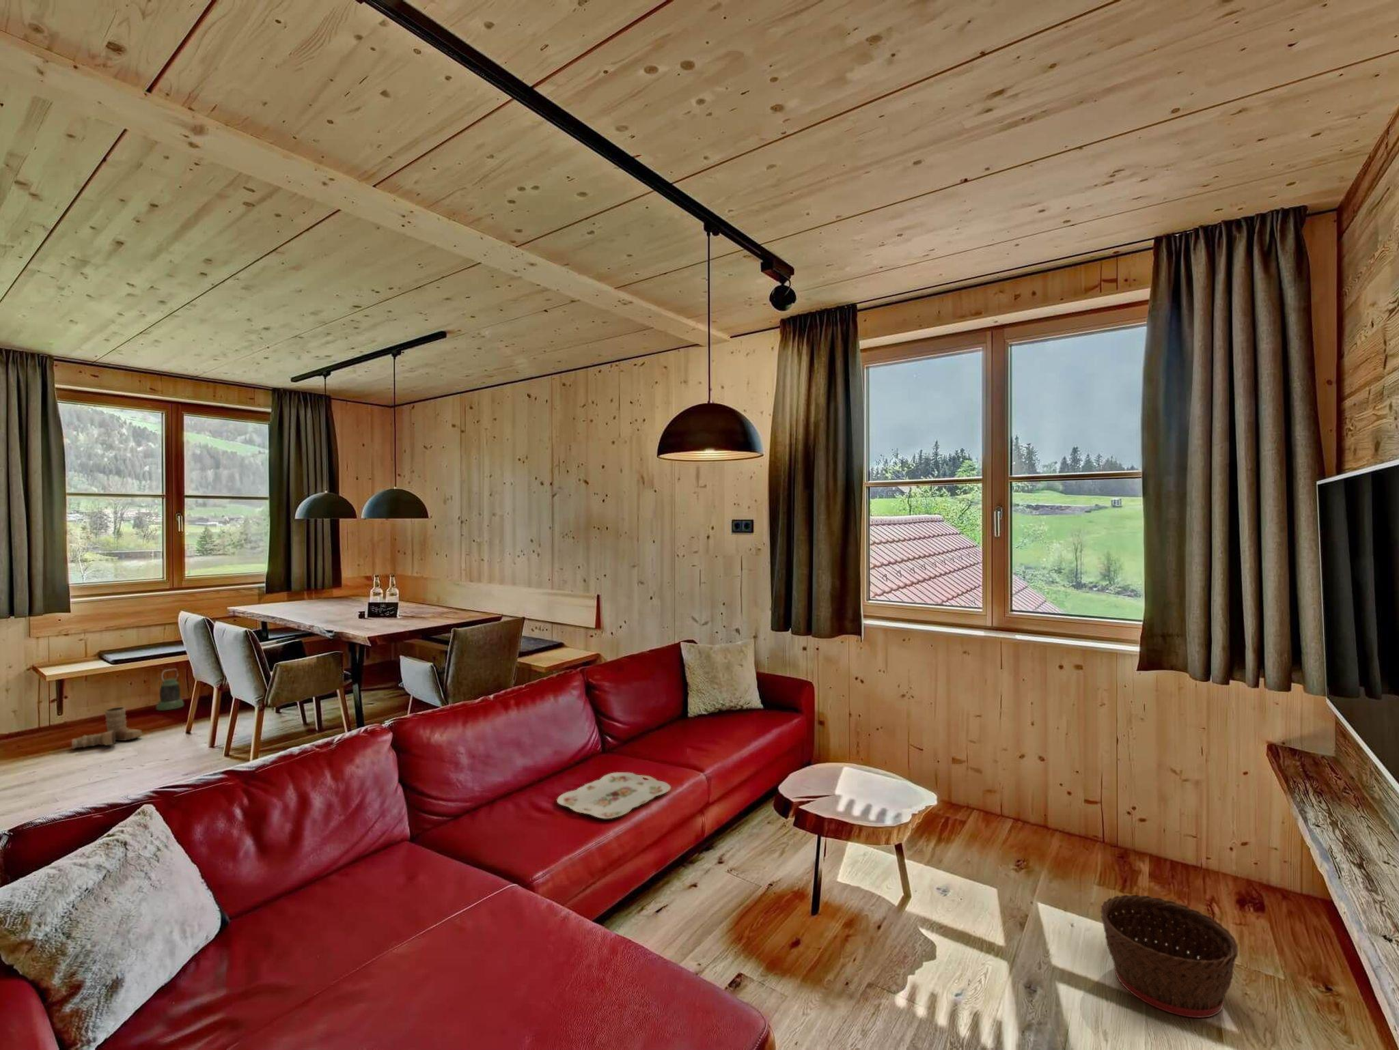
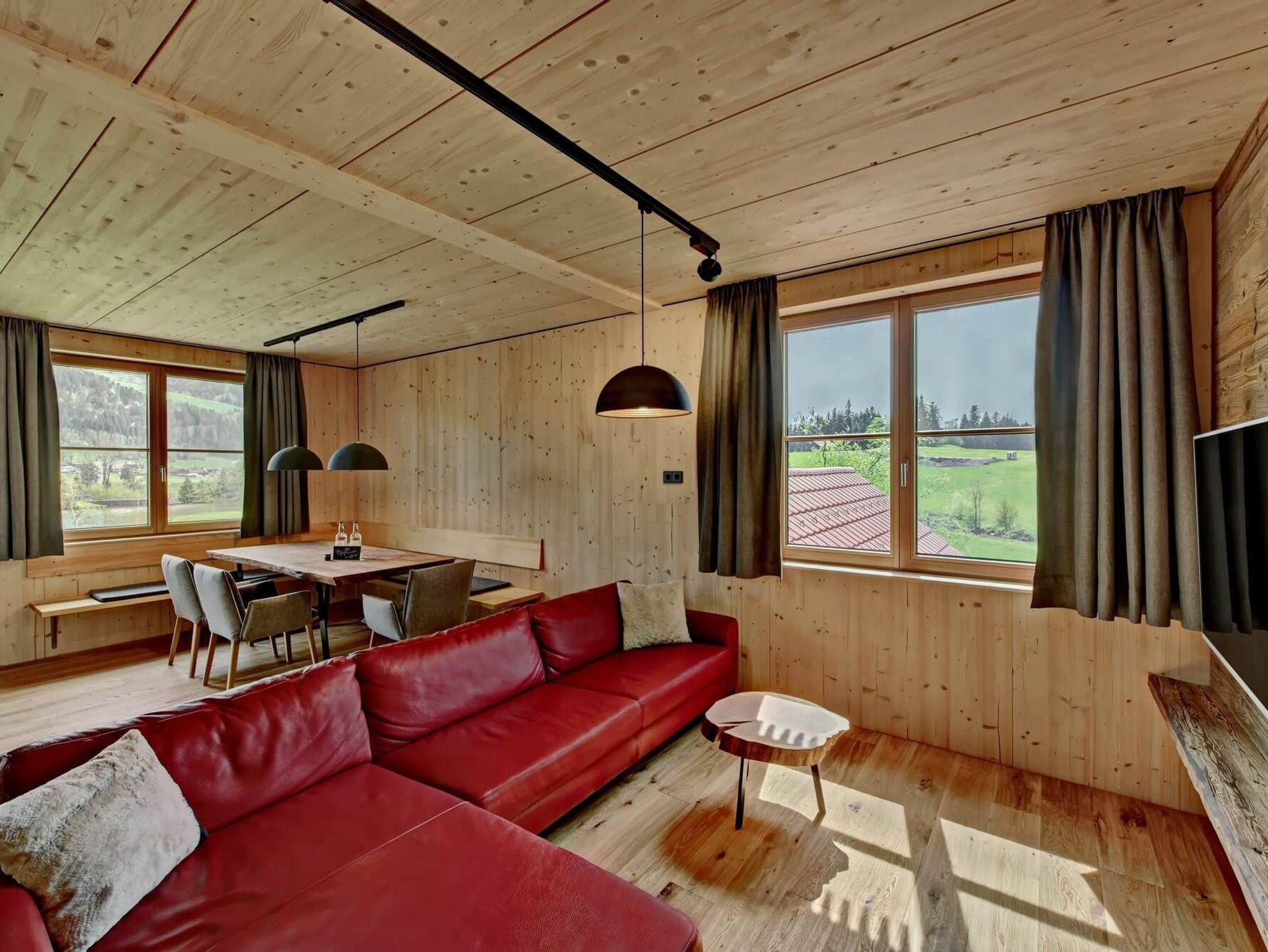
- serving tray (615, 794)
- boots (107, 728)
- lantern (170, 688)
- basket (1166, 955)
